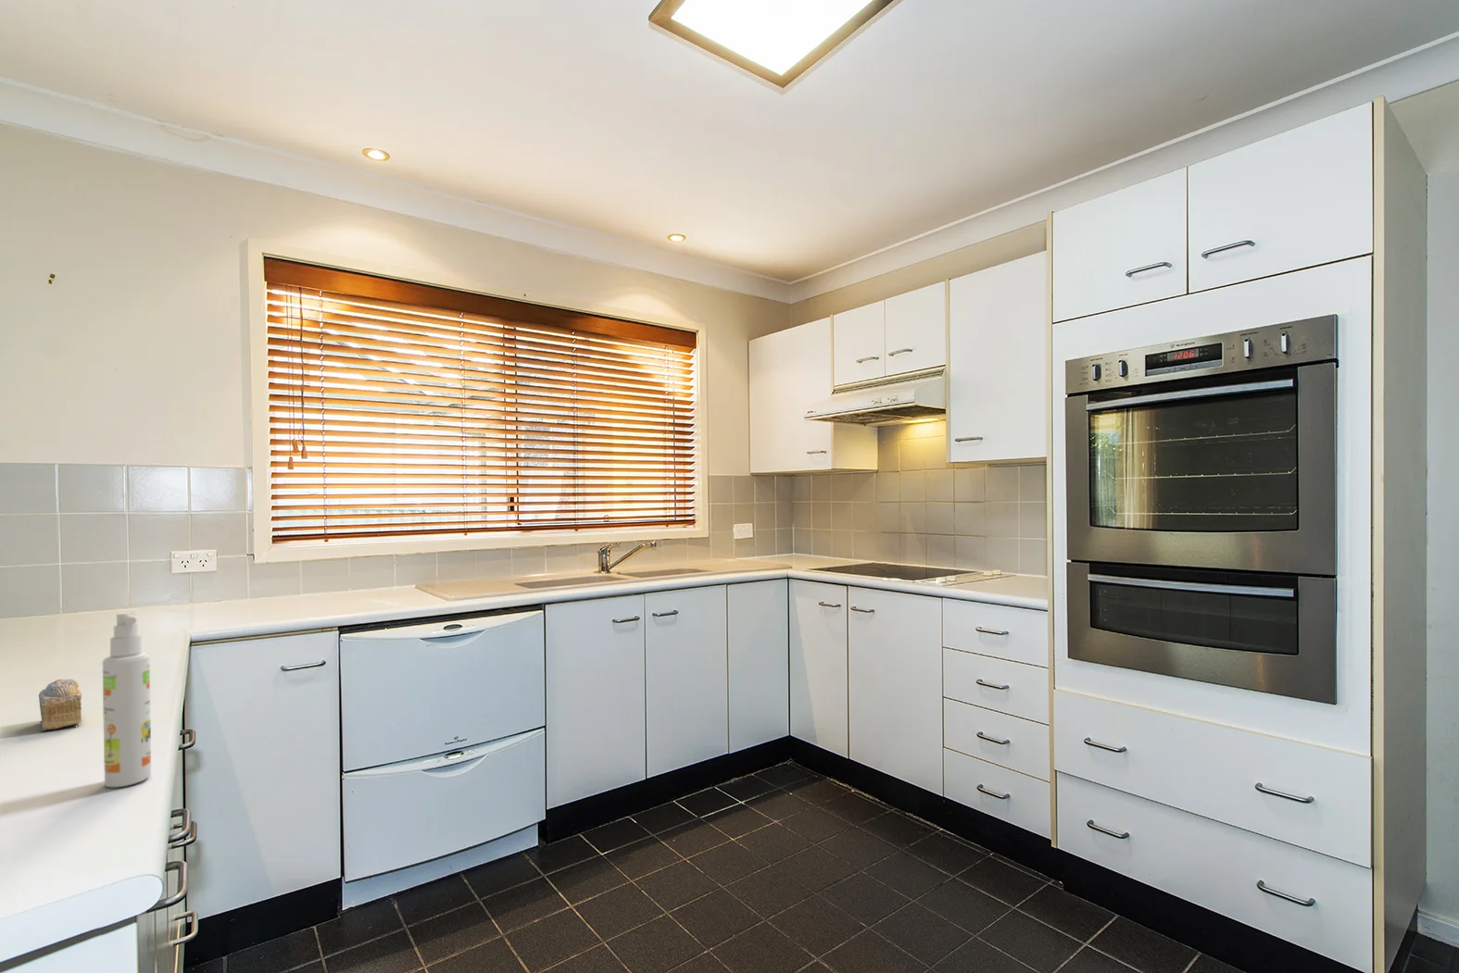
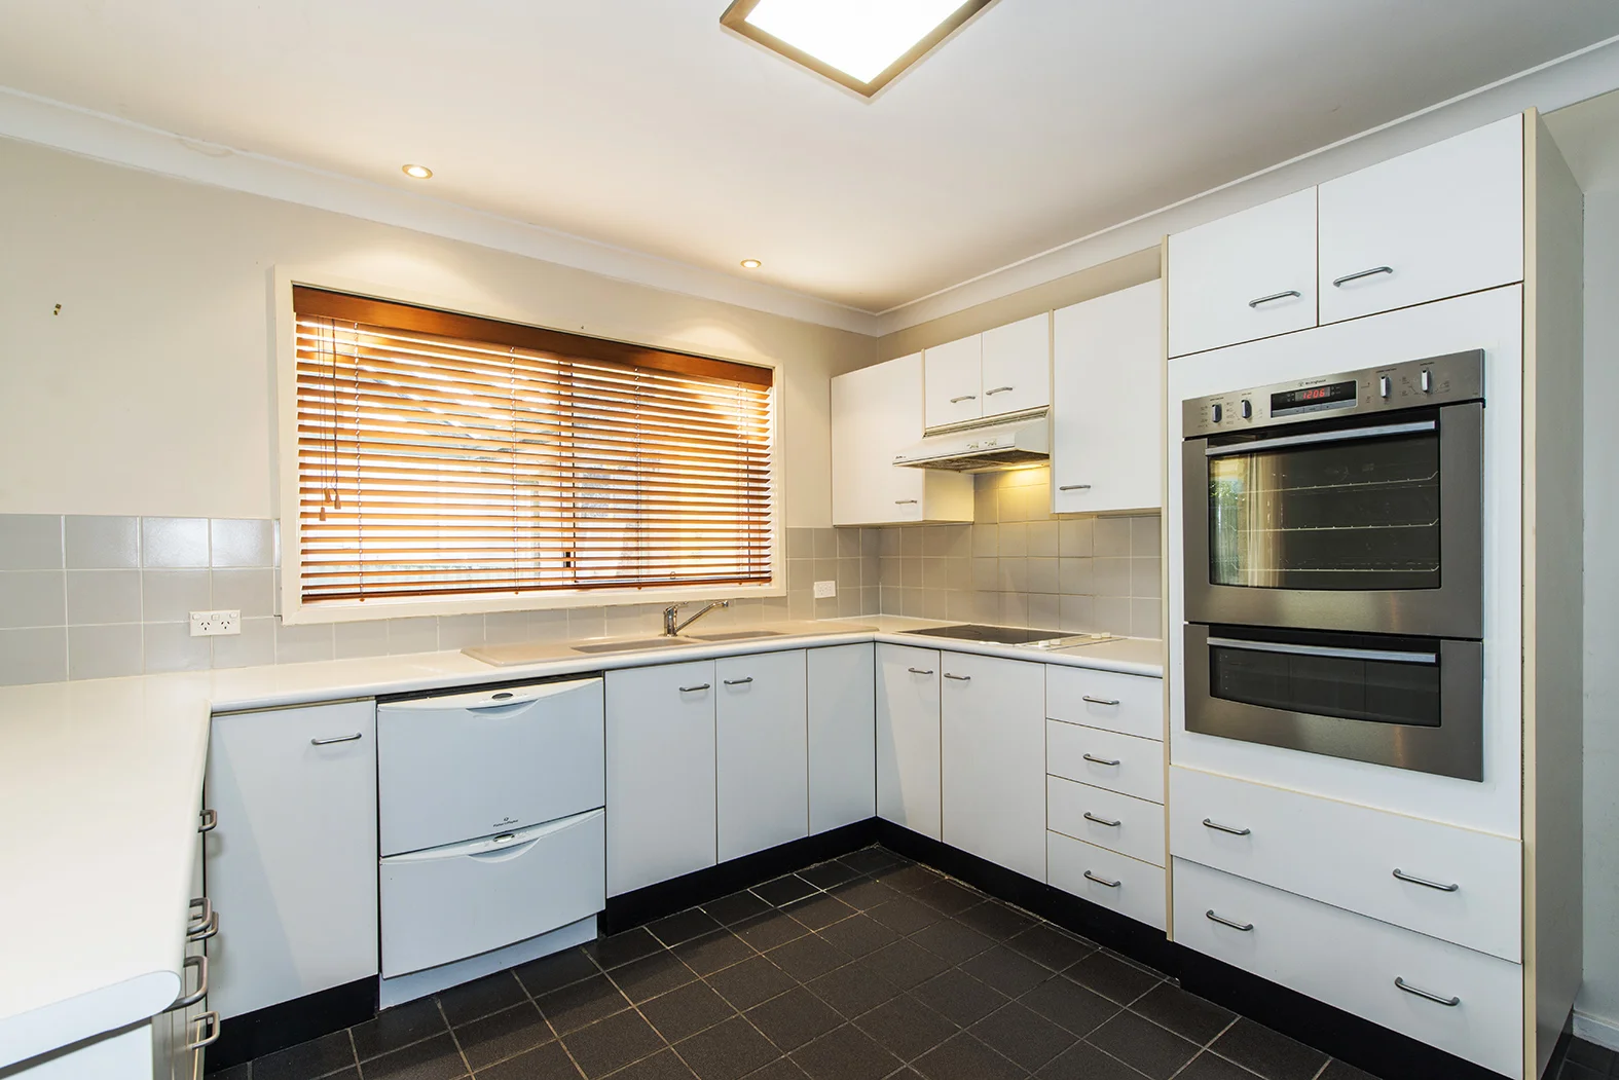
- spray bottle (128, 697)
- cake slice (61, 702)
